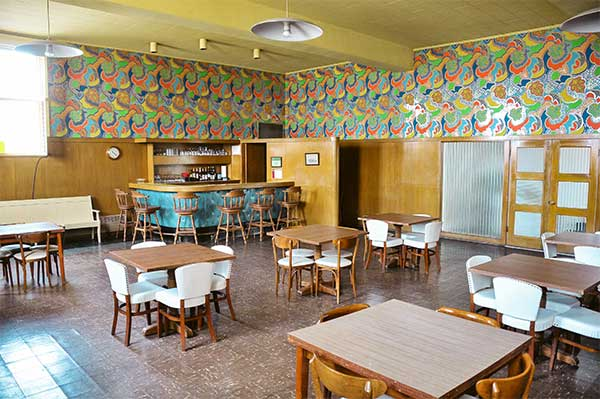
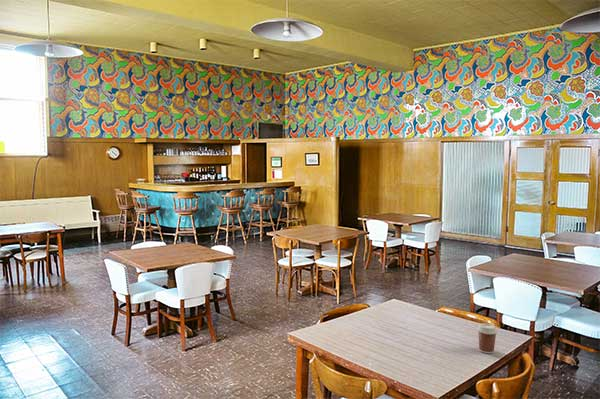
+ coffee cup (486, 338)
